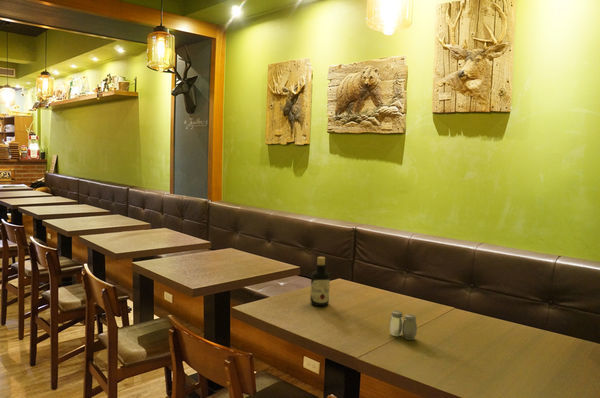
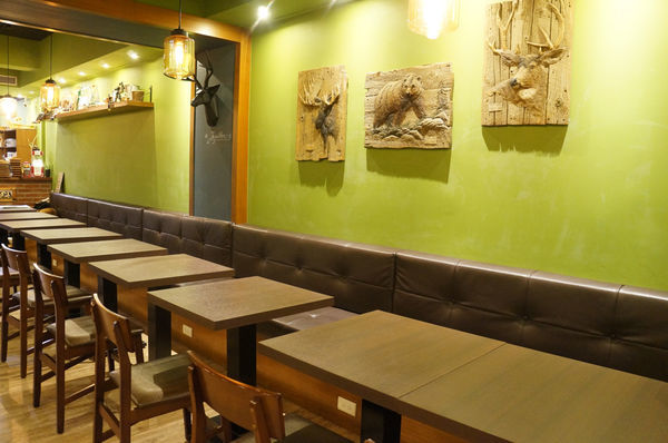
- salt and pepper shaker (403, 324)
- bottle (320, 280)
